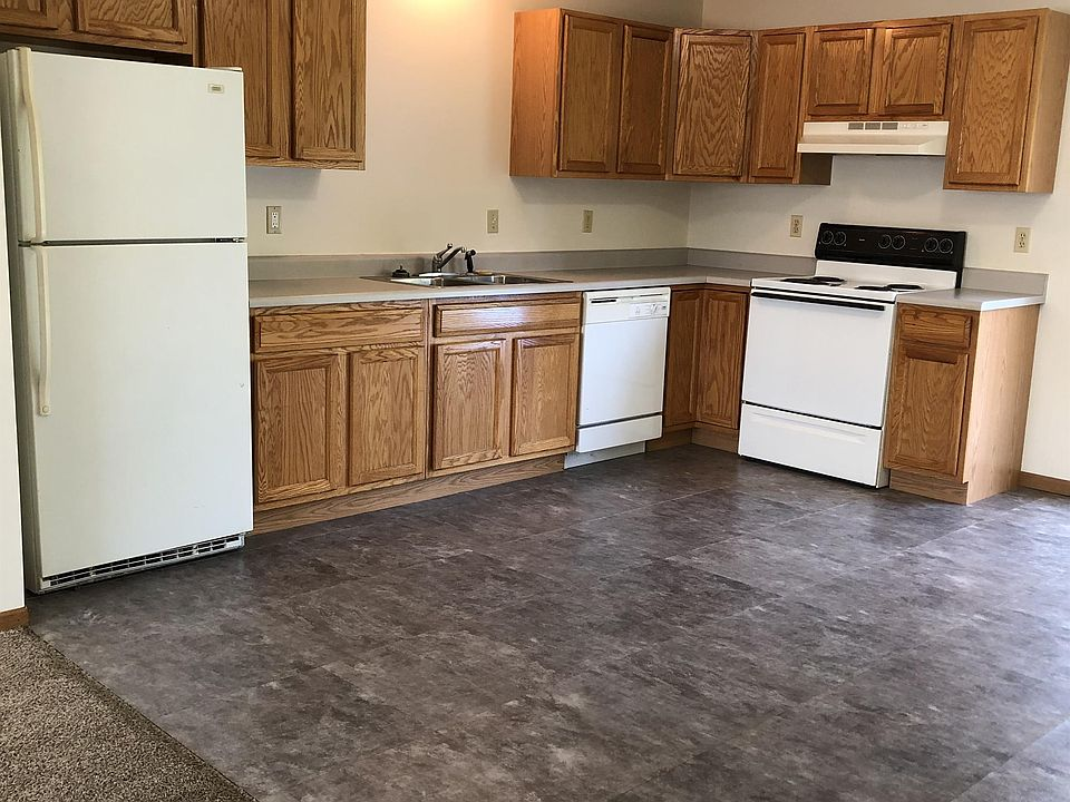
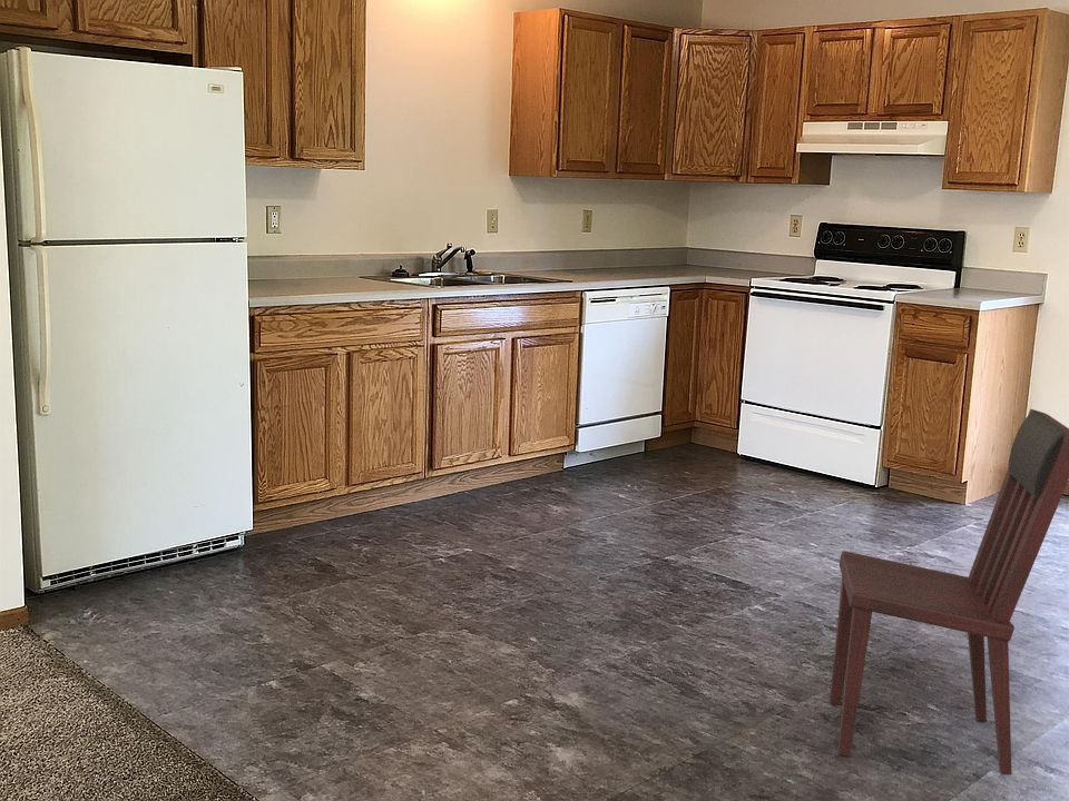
+ dining chair (942, 580)
